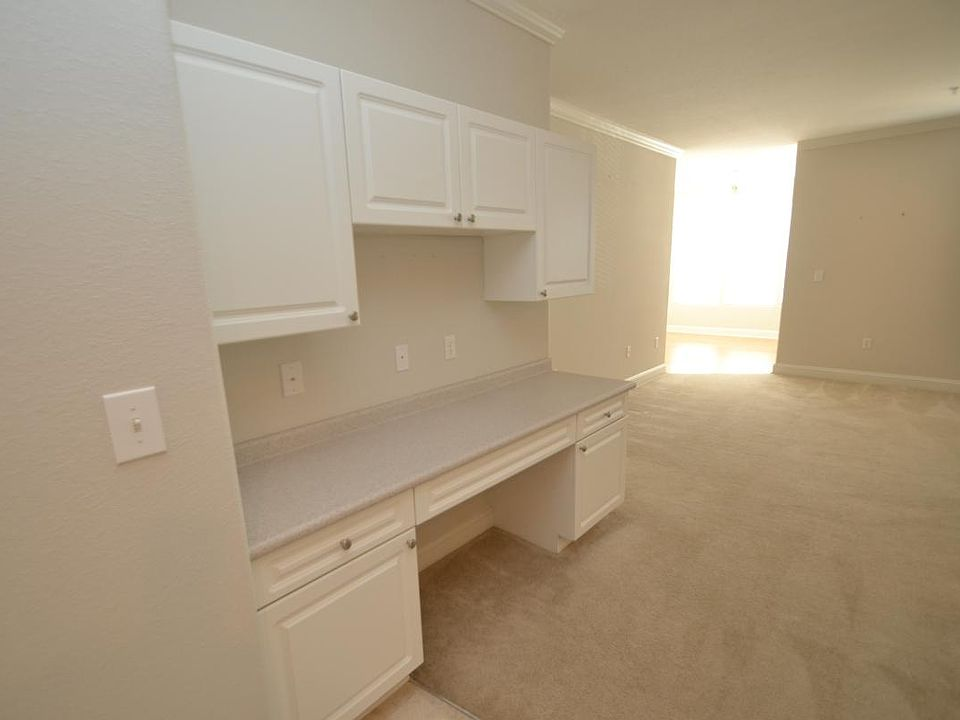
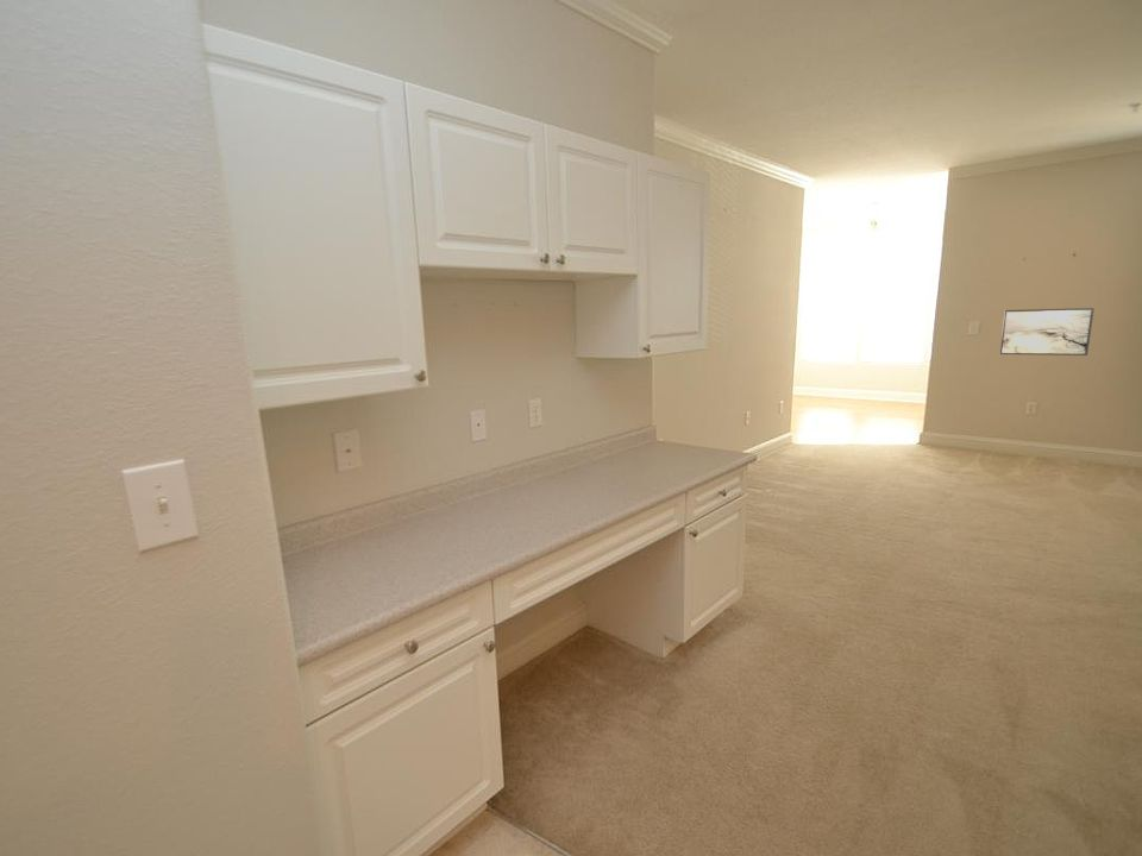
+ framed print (1044, 332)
